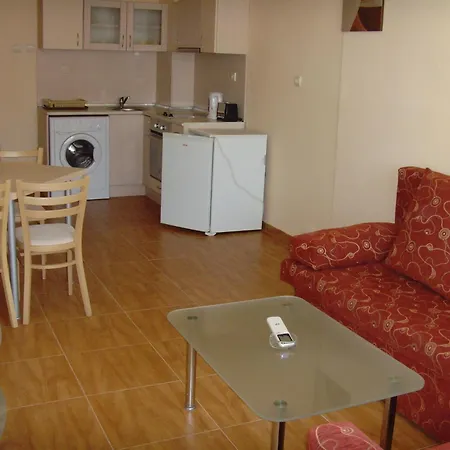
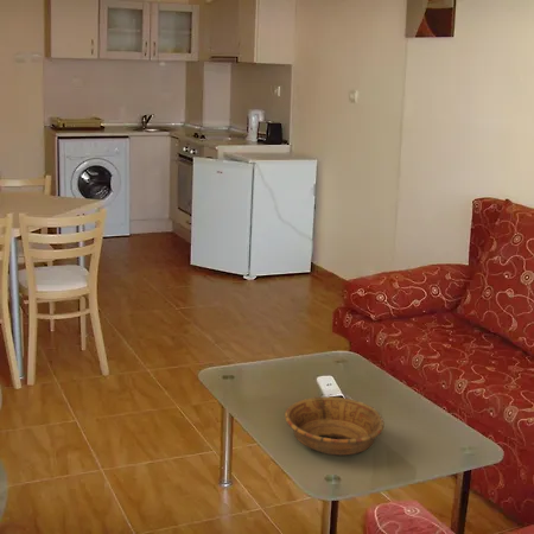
+ decorative bowl (333, 428)
